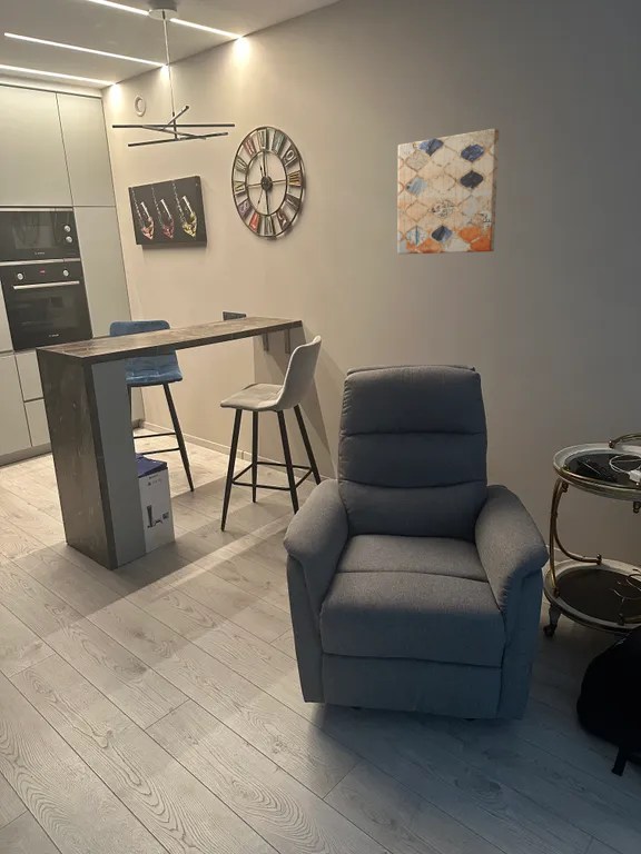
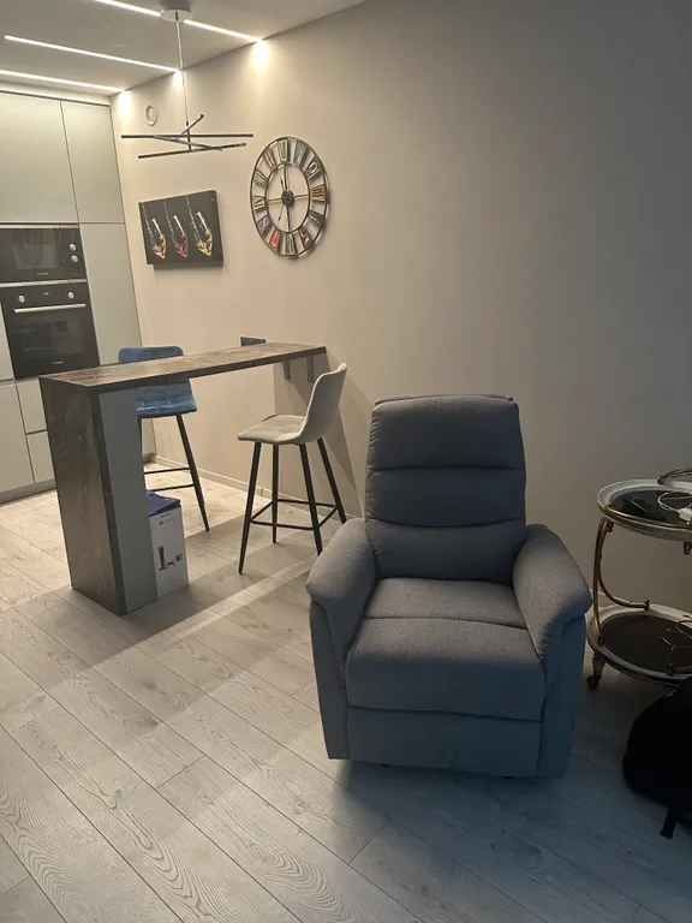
- wall art (444, 196)
